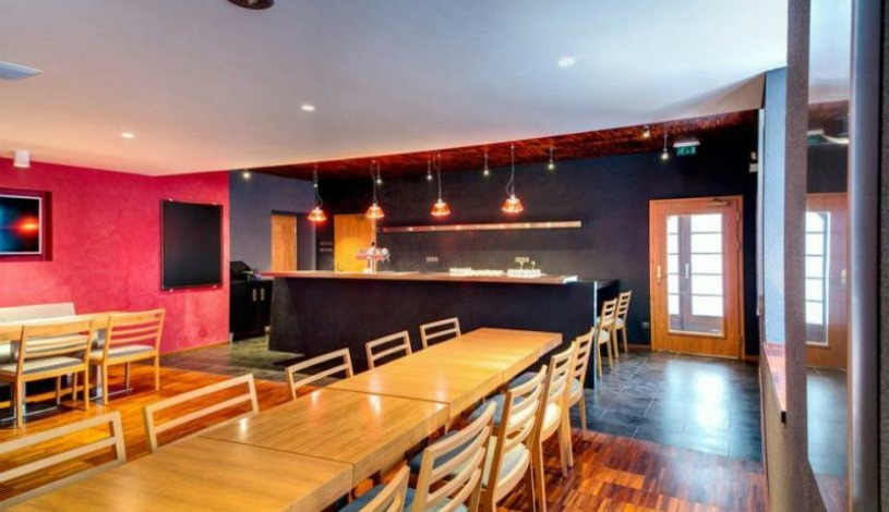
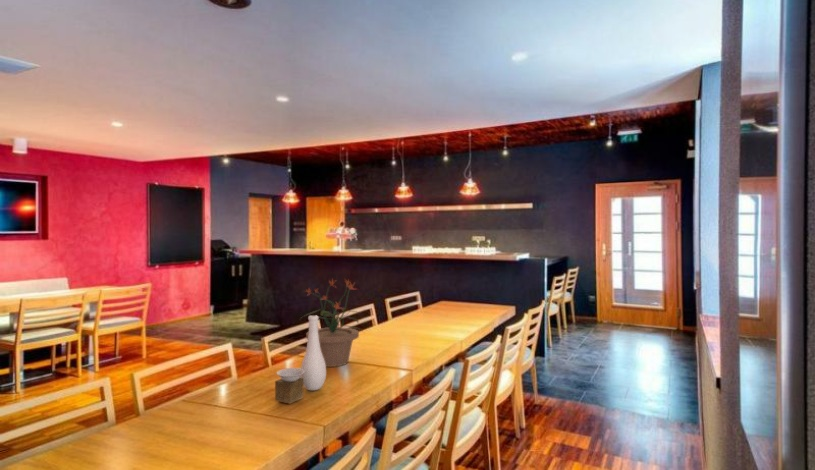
+ potted plant (334, 320)
+ vase (304, 356)
